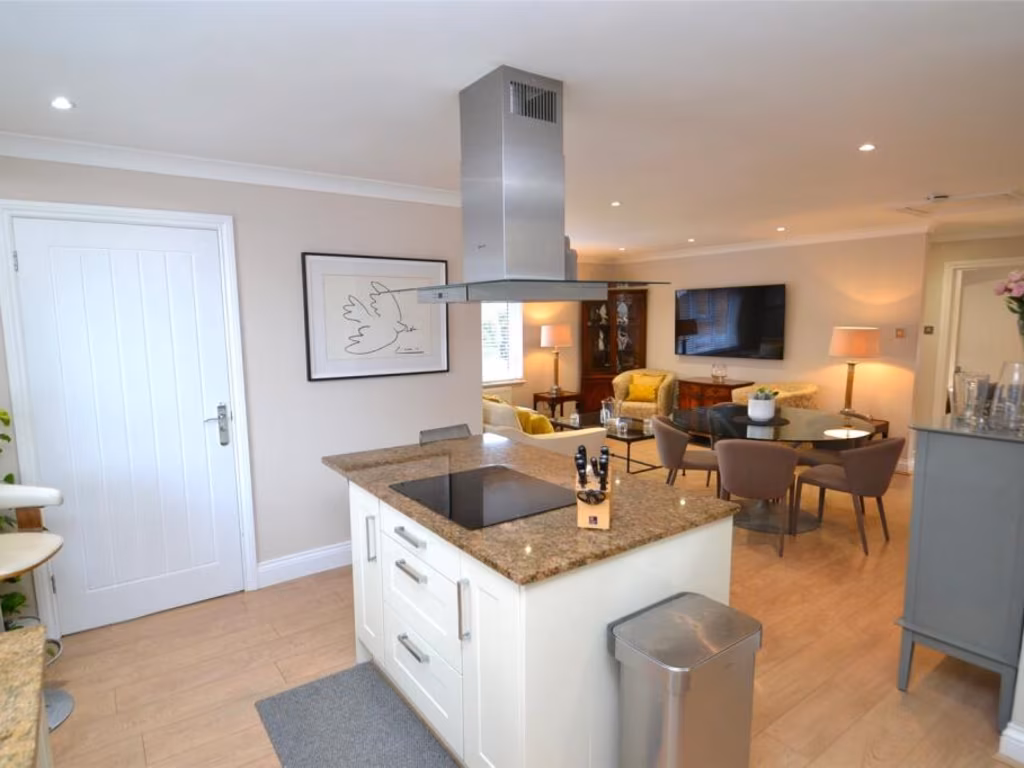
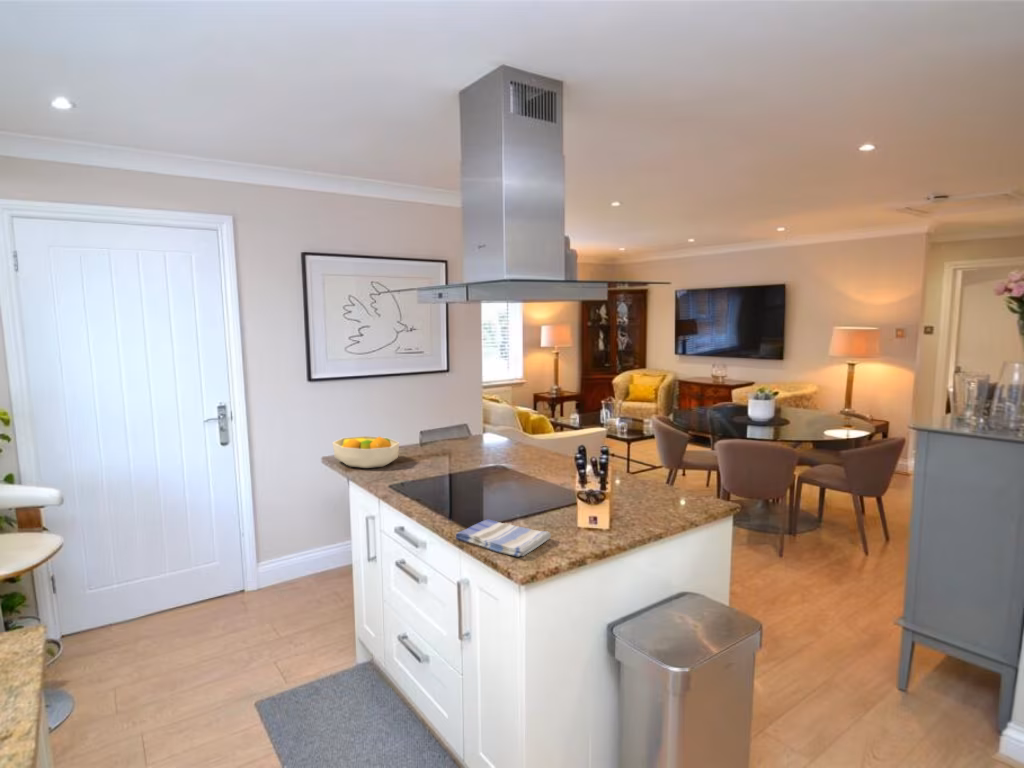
+ fruit bowl (365, 447)
+ dish towel (503, 535)
